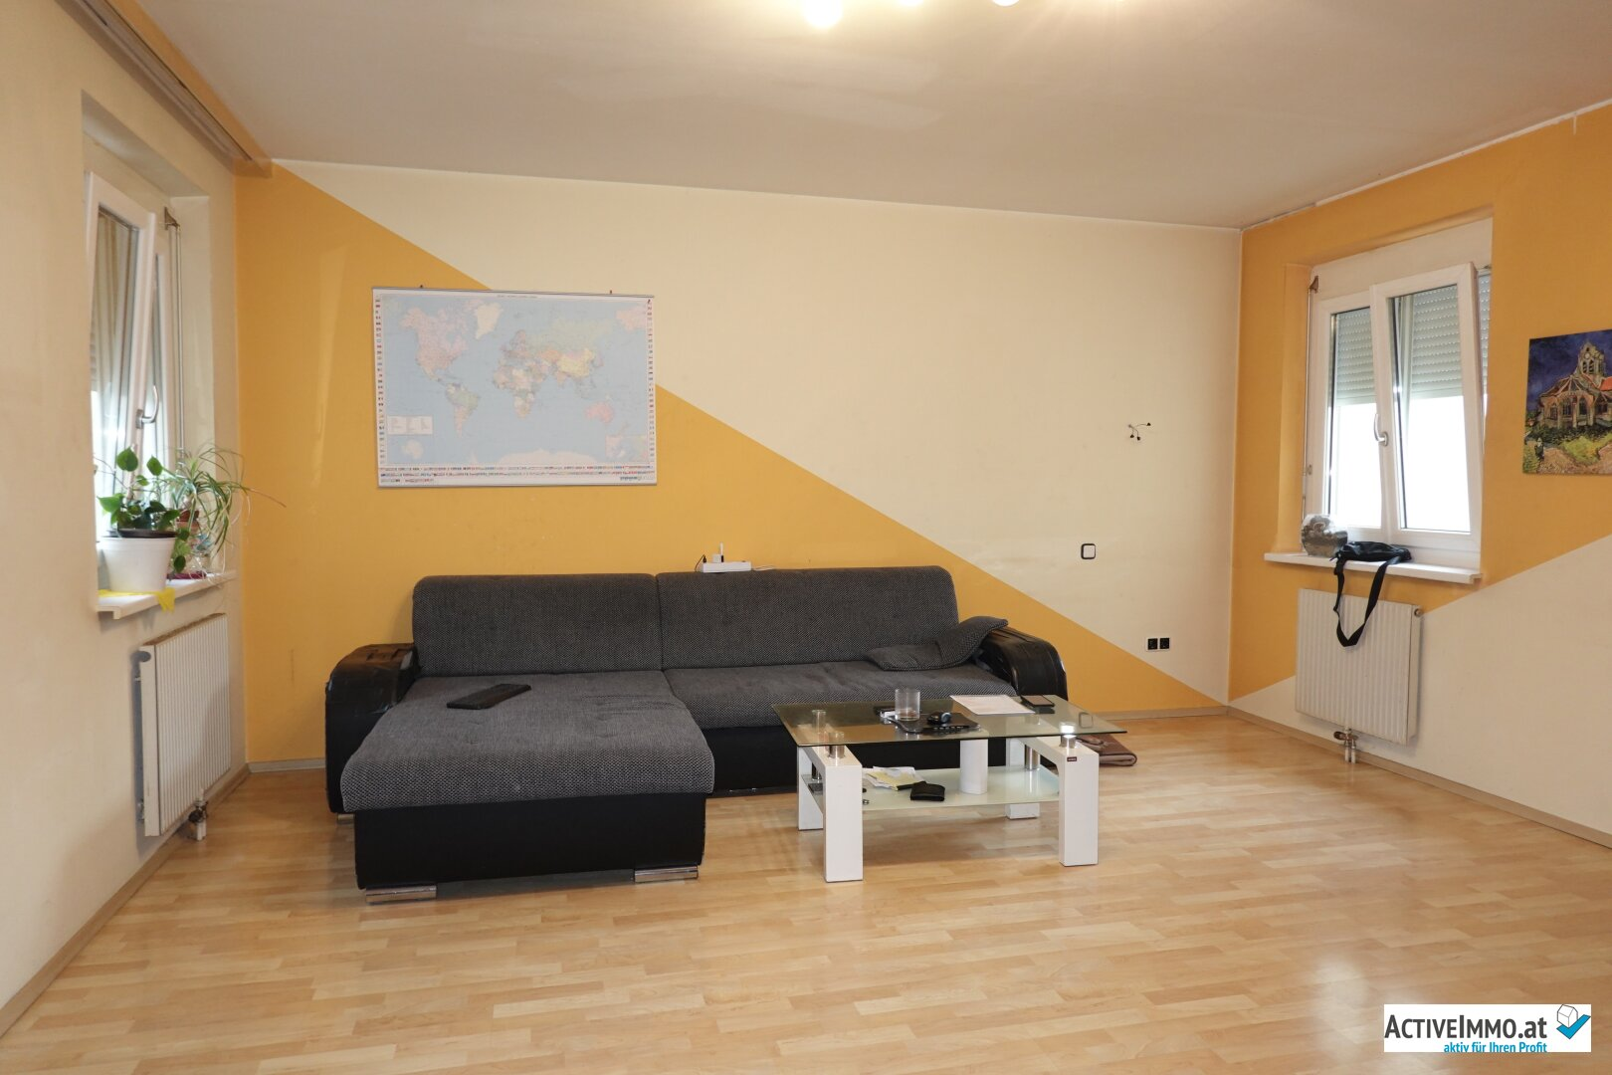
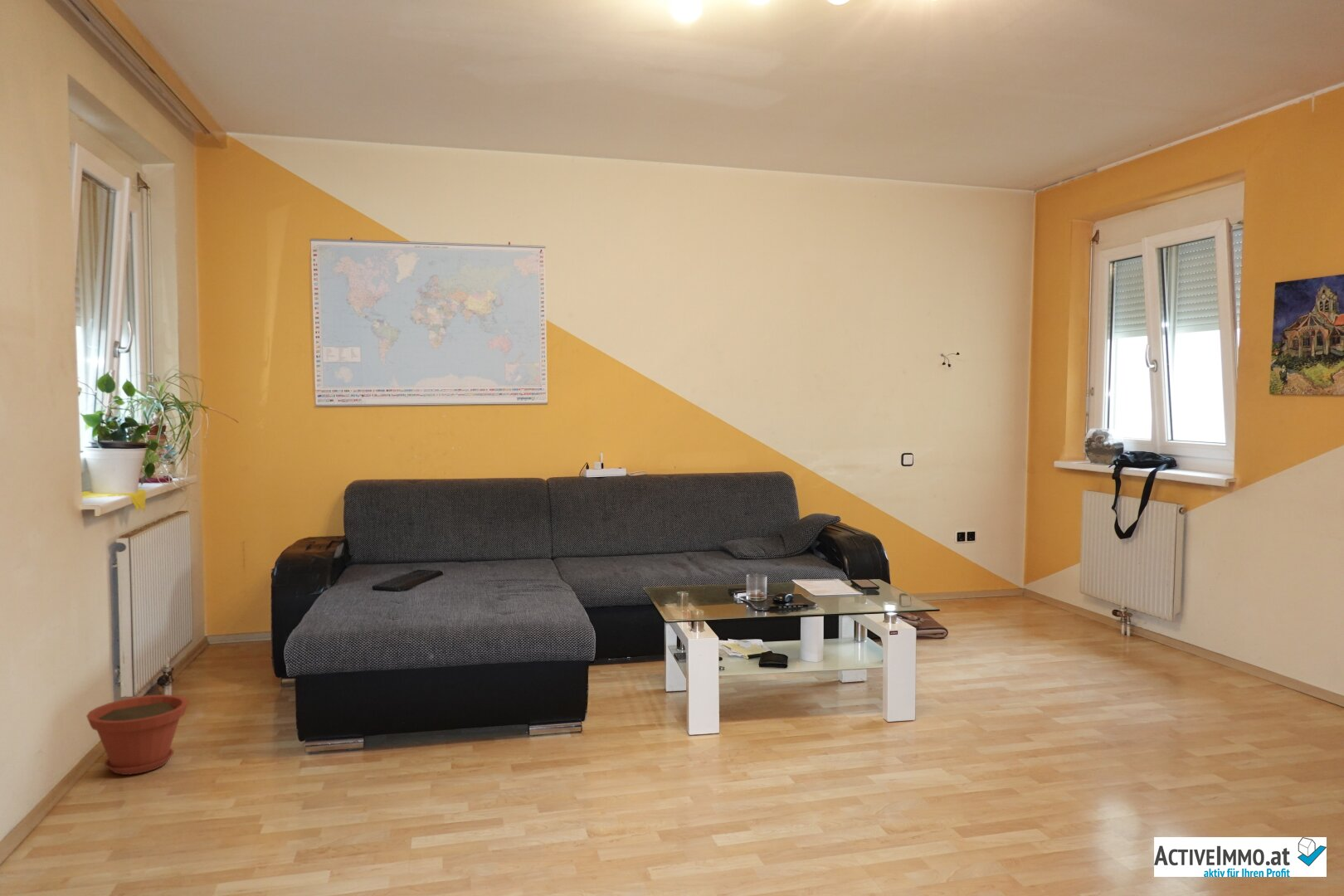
+ plant pot (139, 737)
